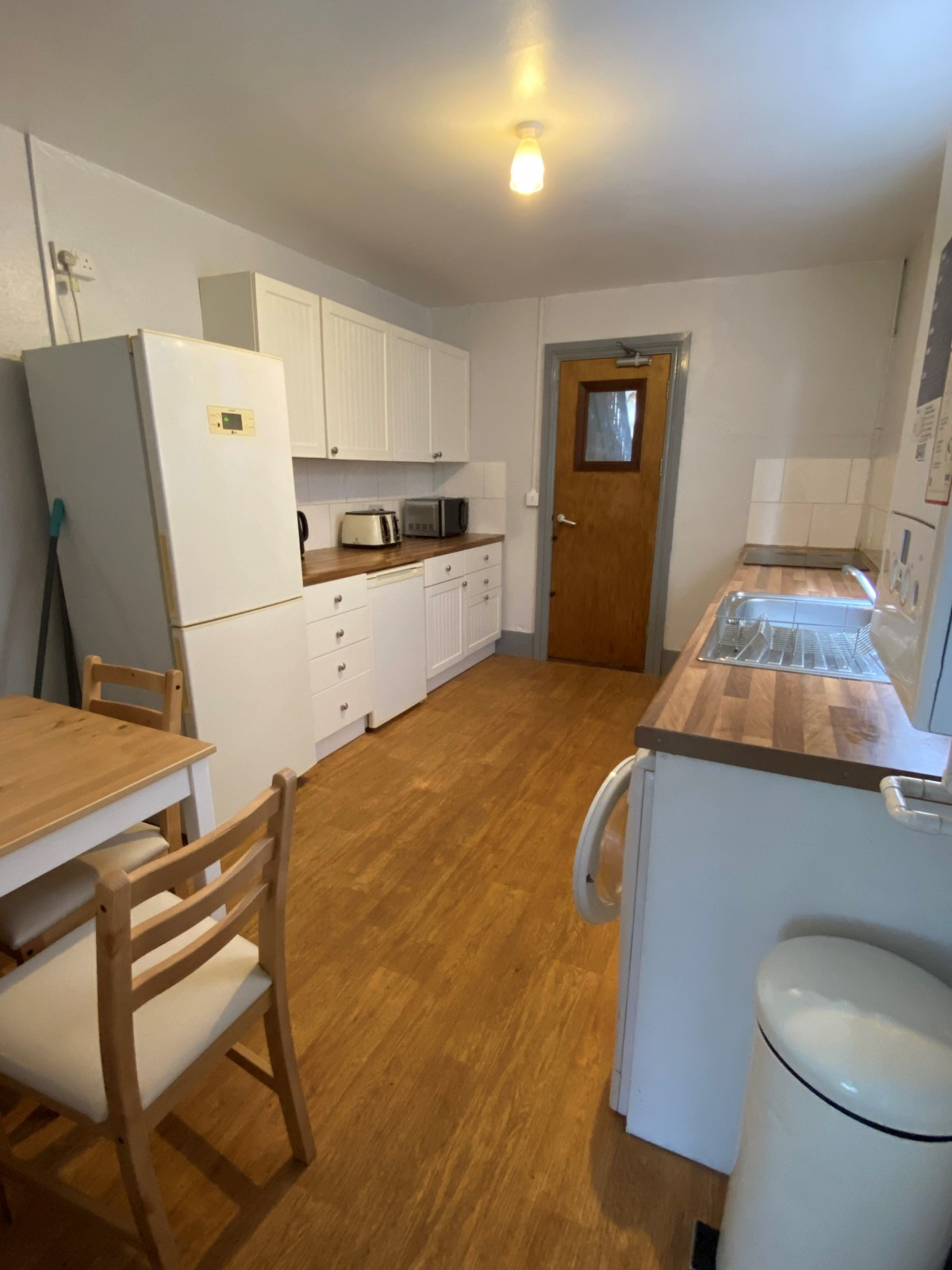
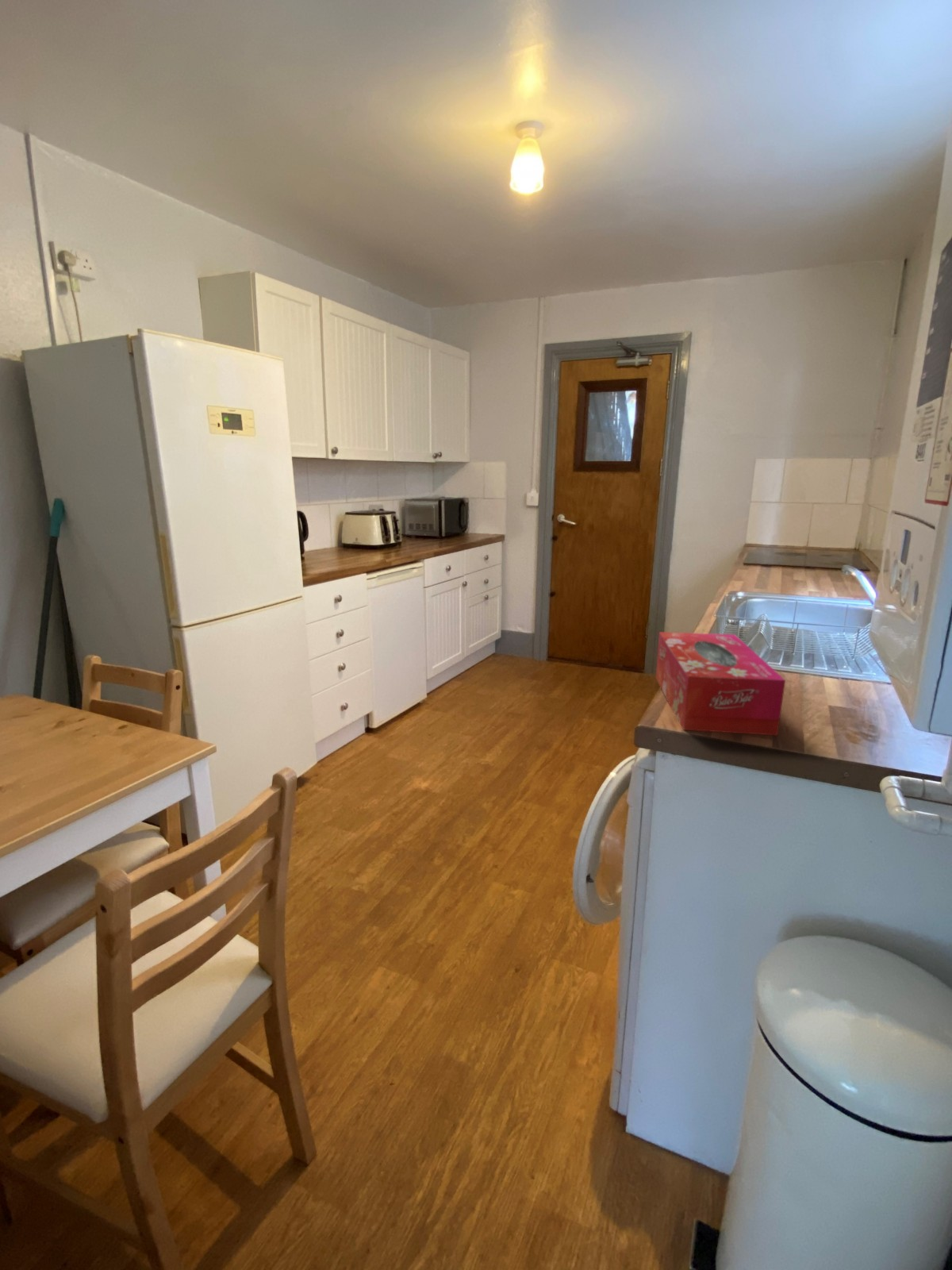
+ tissue box (711, 678)
